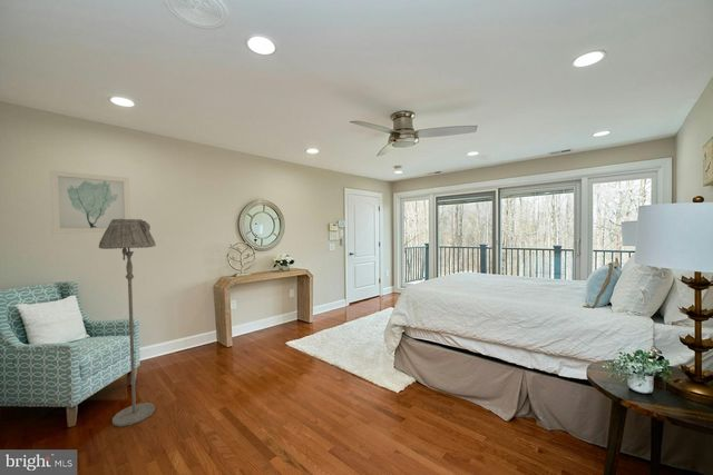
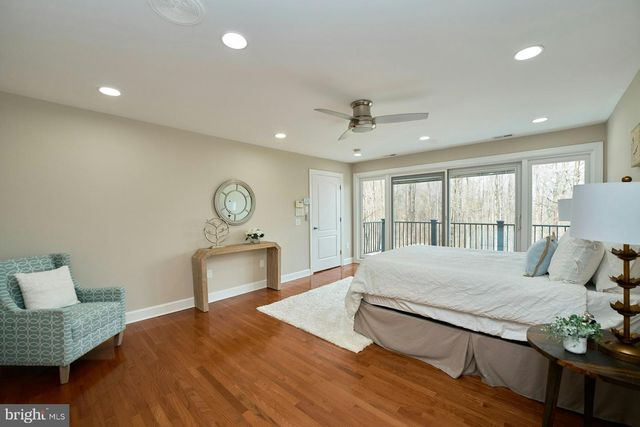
- wall art (92, 204)
- floor lamp (130, 317)
